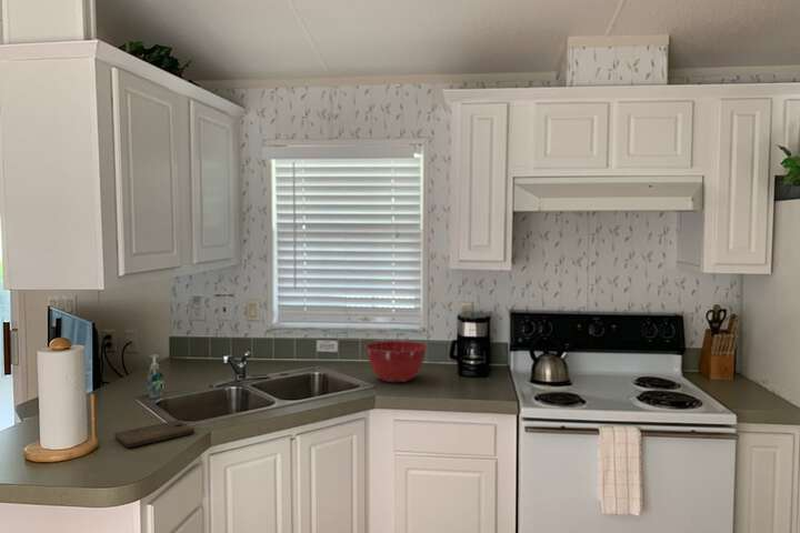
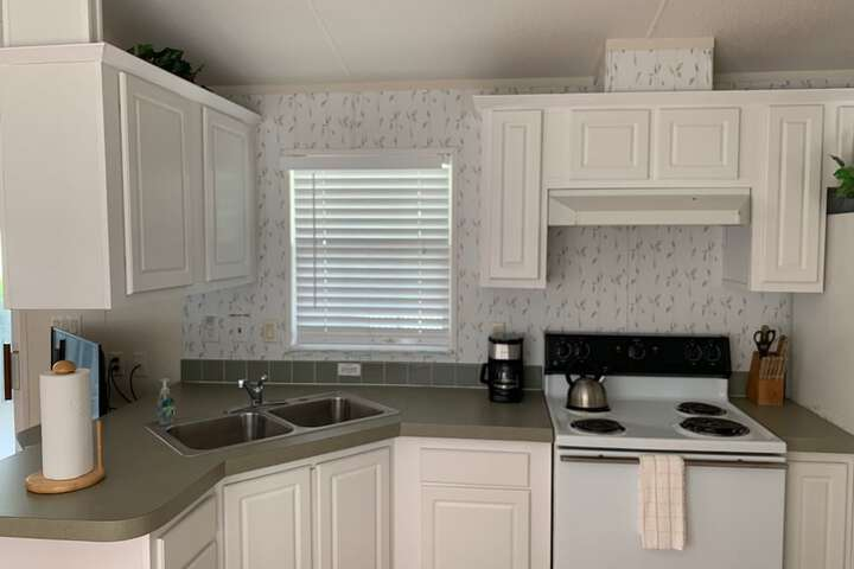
- mixing bowl (396, 362)
- cutting board (154, 433)
